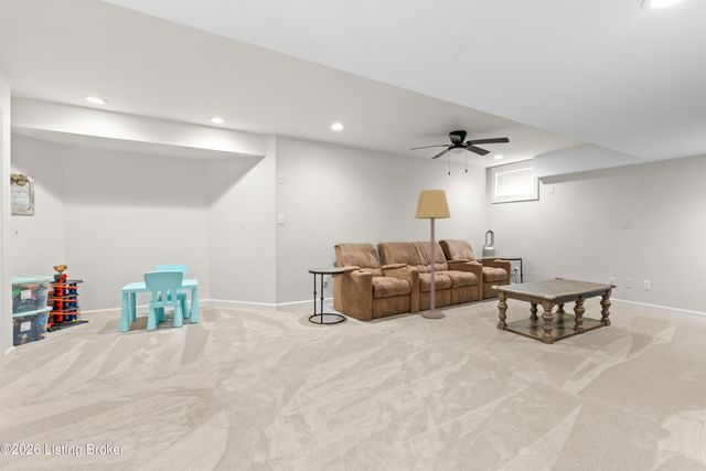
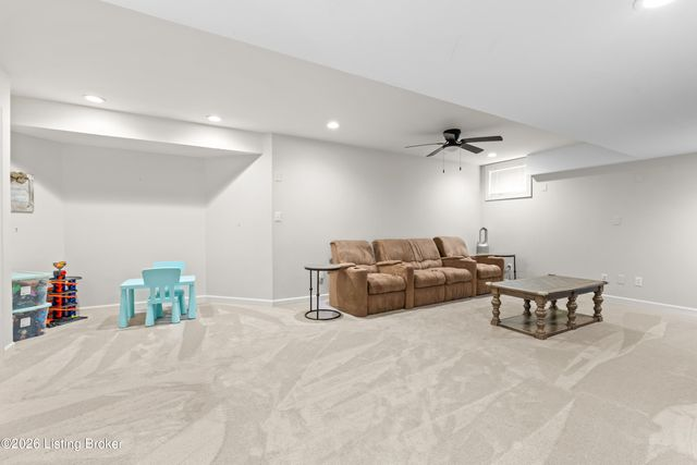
- lamp (432, 253)
